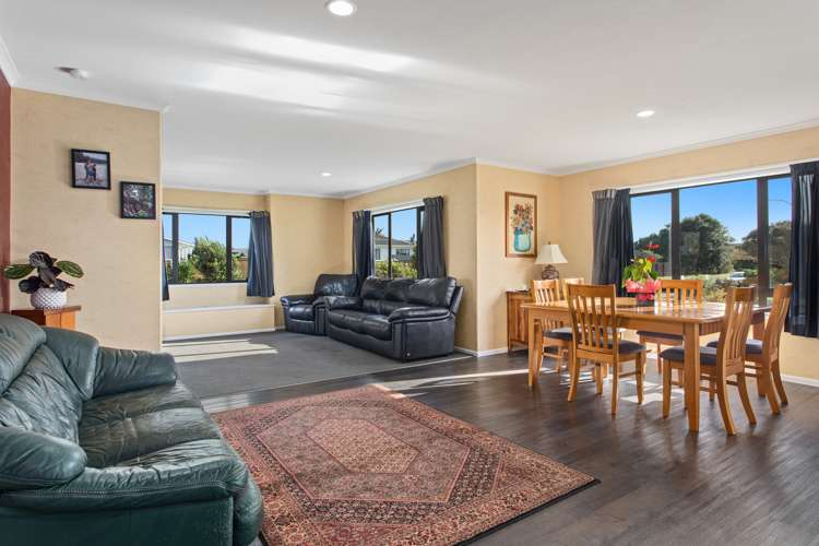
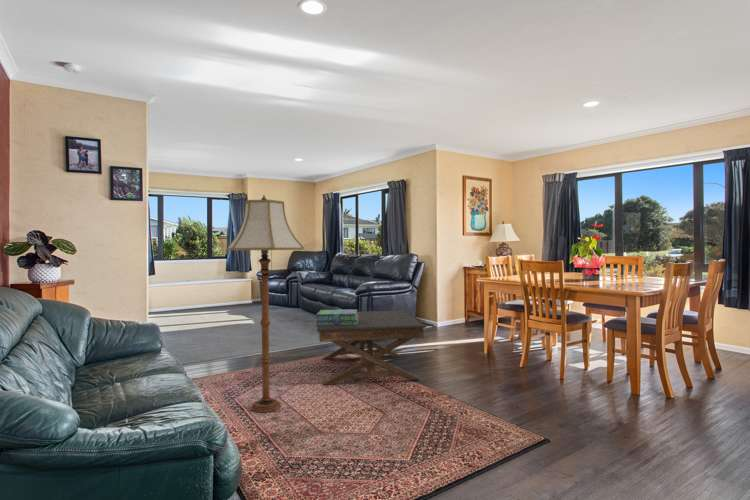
+ stack of books (337, 316)
+ coffee table (366, 343)
+ floor lamp (265, 300)
